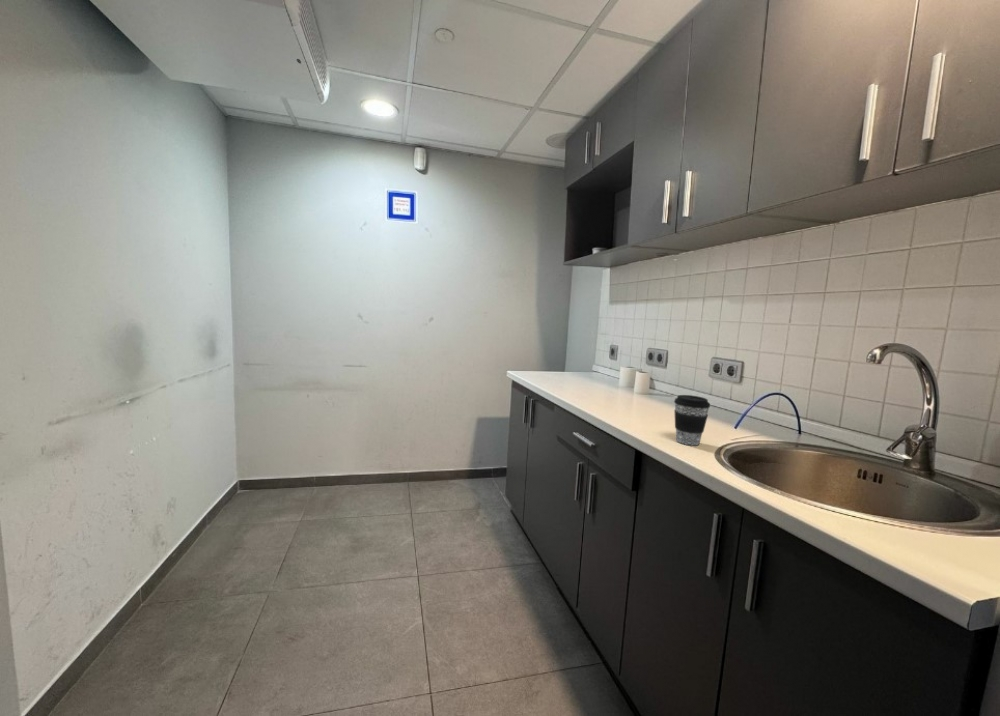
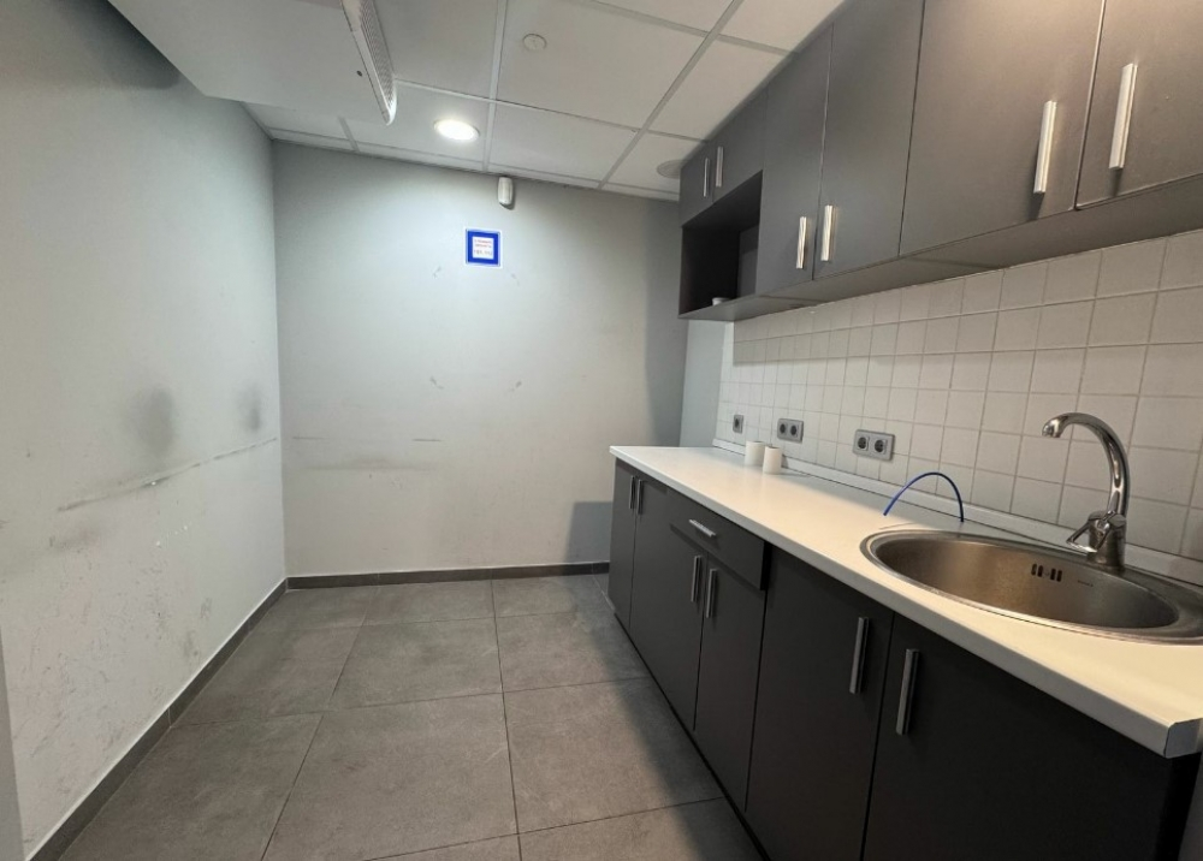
- coffee cup (689, 420)
